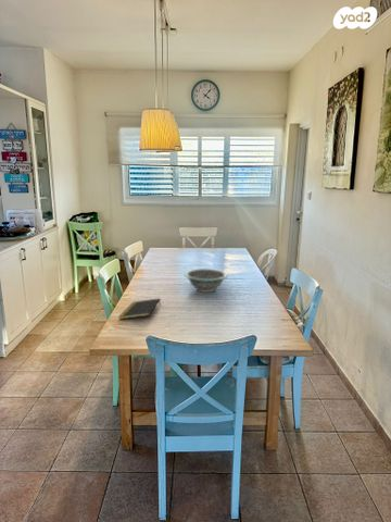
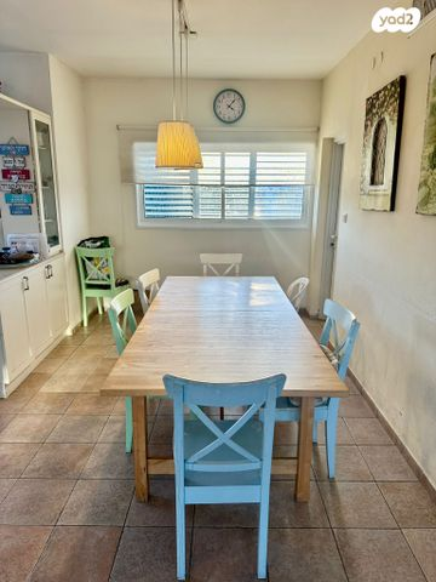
- notepad (140, 308)
- decorative bowl (205, 282)
